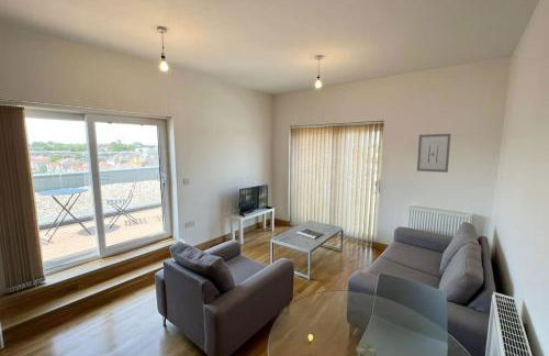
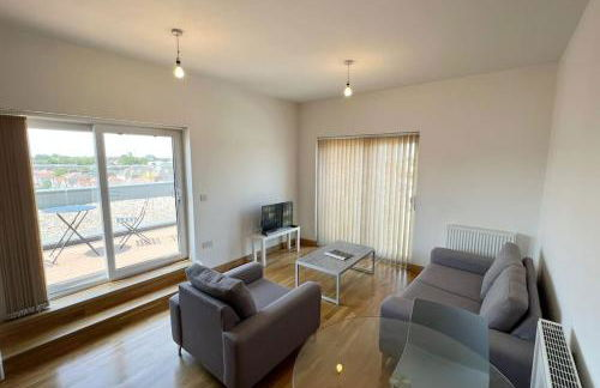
- wall art (433, 153)
